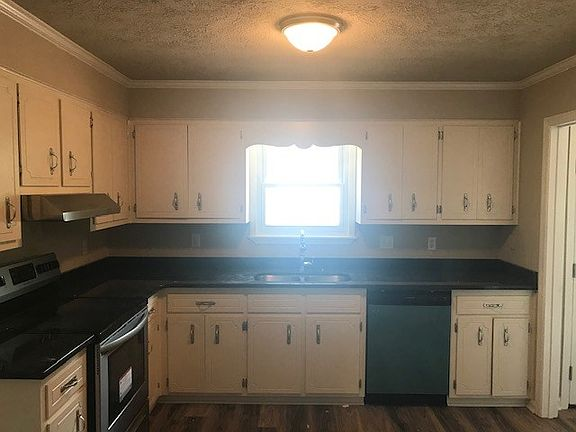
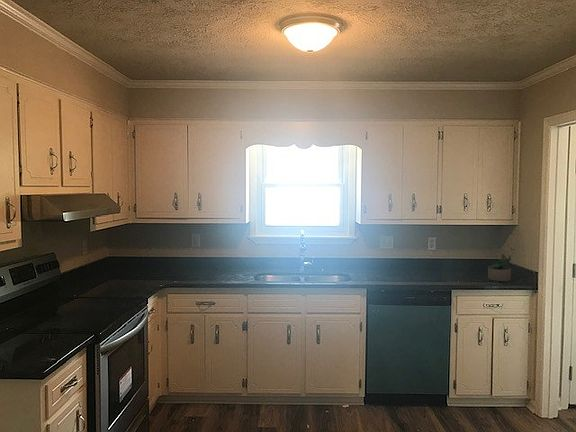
+ succulent plant (498, 266)
